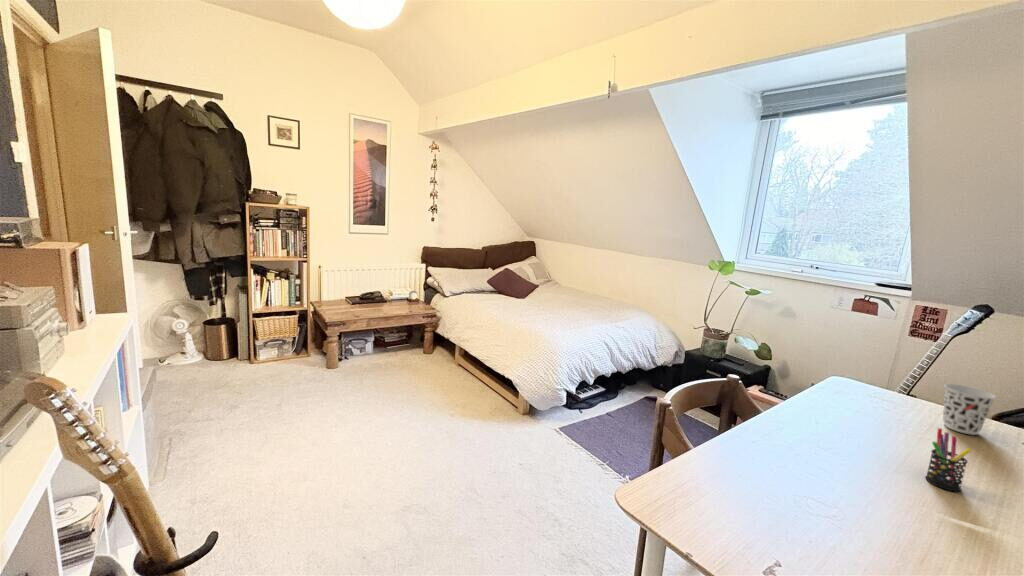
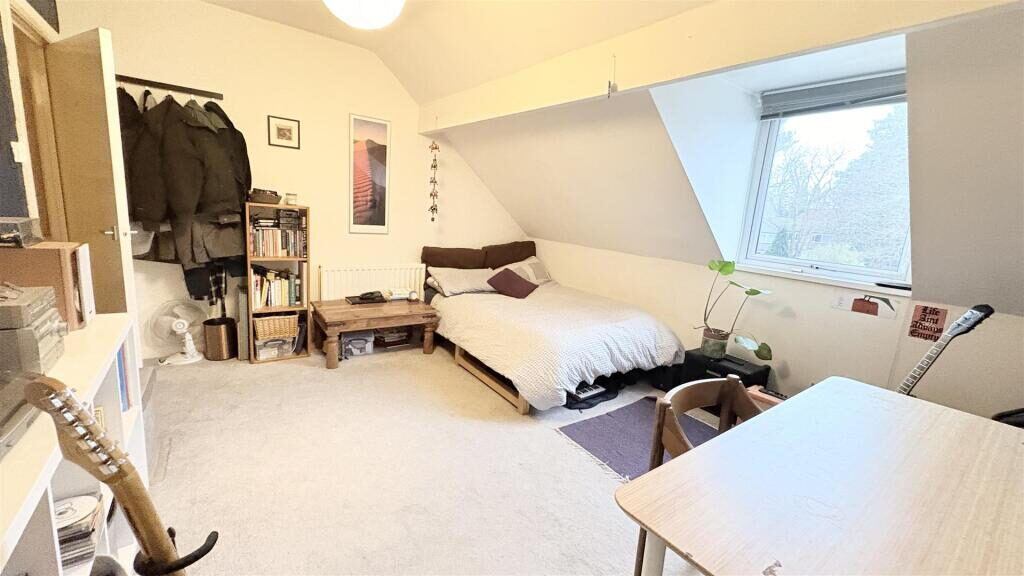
- pen holder (943, 458)
- cup (965, 409)
